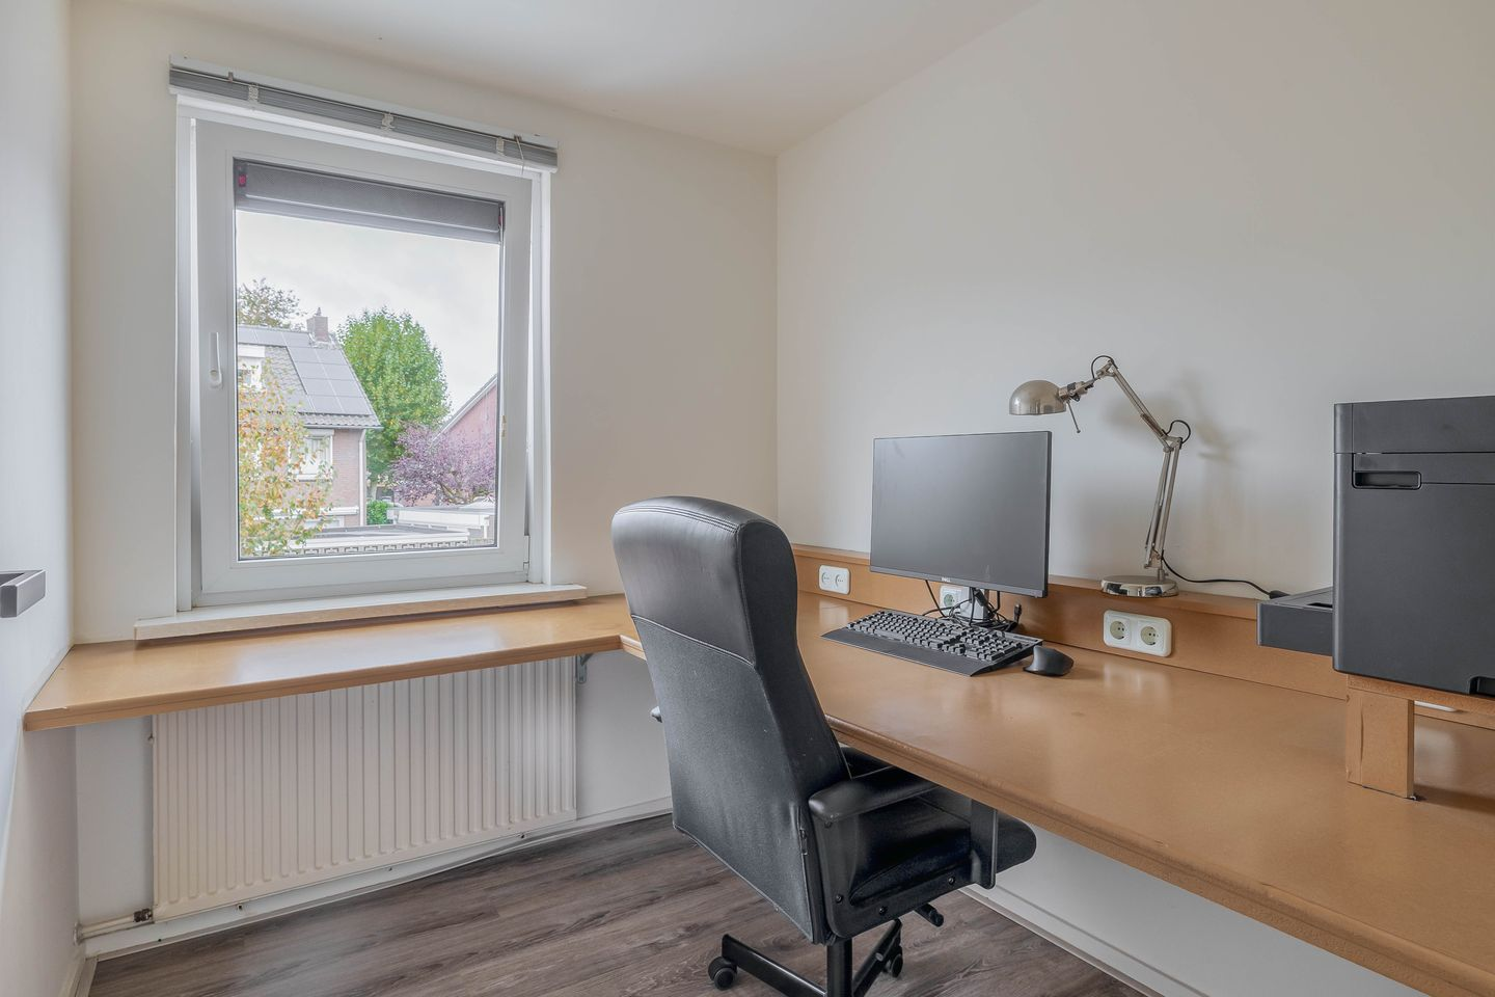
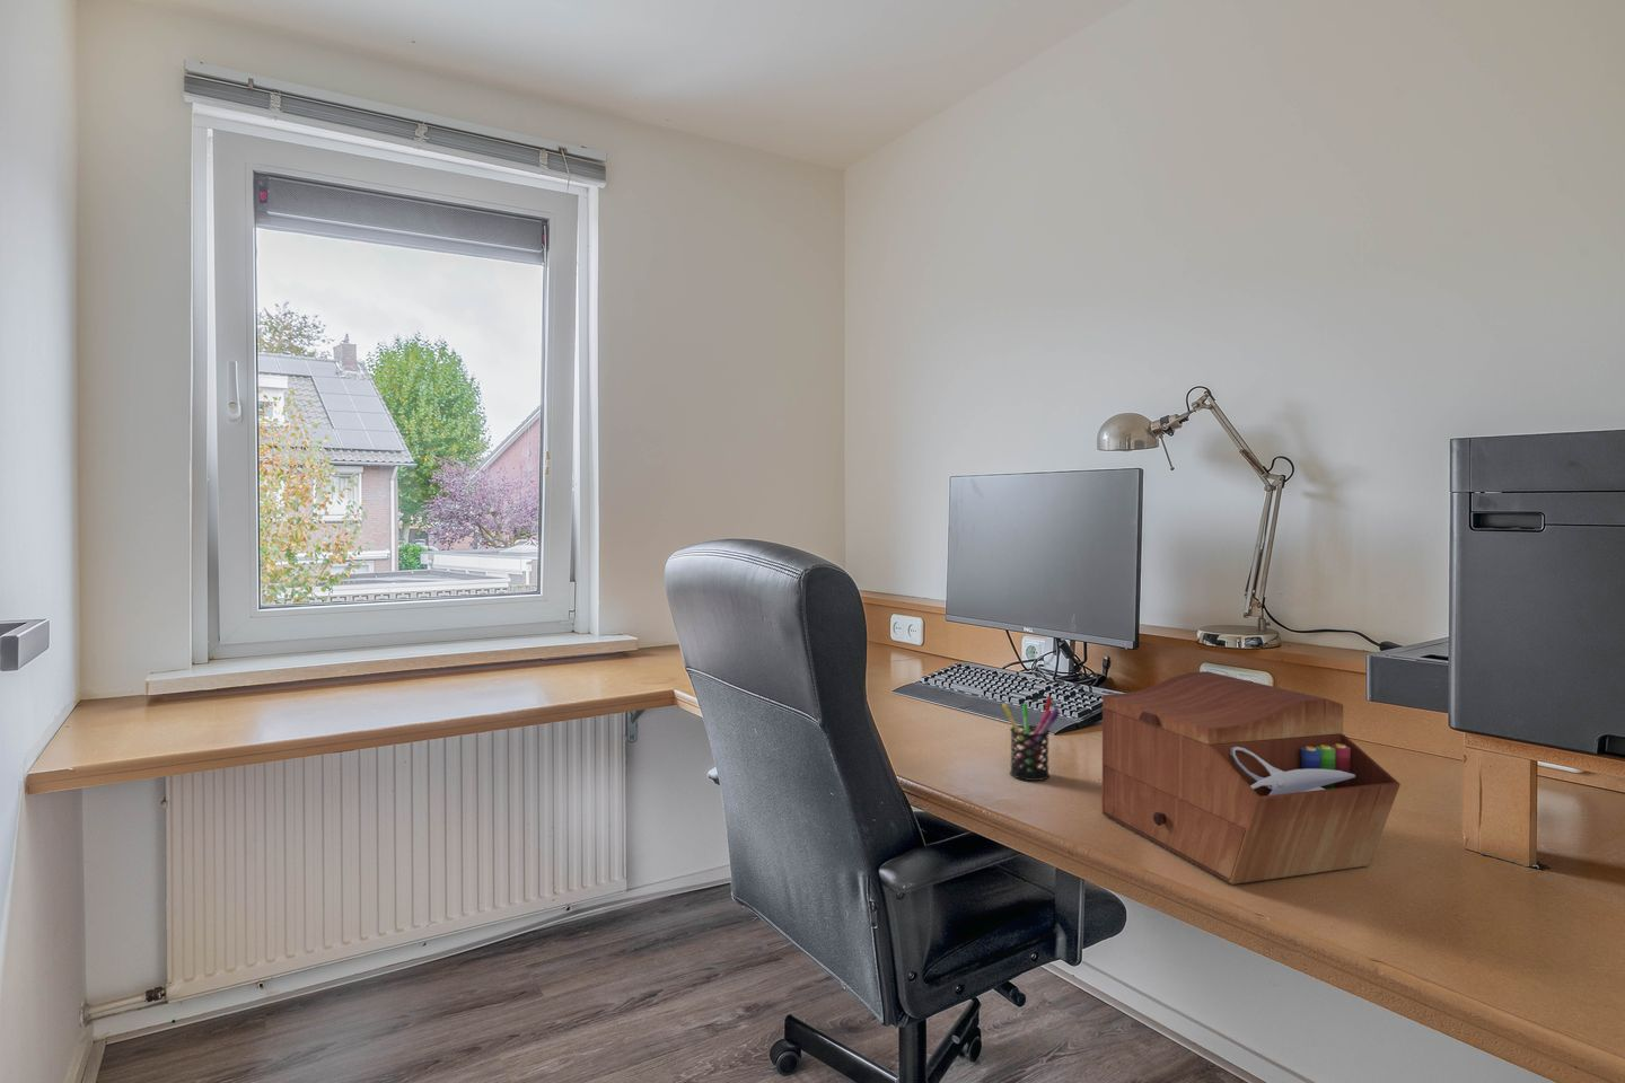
+ sewing box (1232, 768)
+ pen holder (1030, 735)
